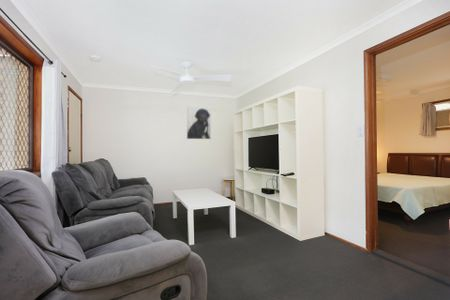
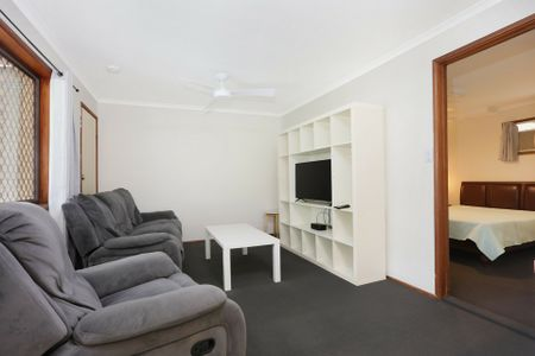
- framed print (198, 123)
